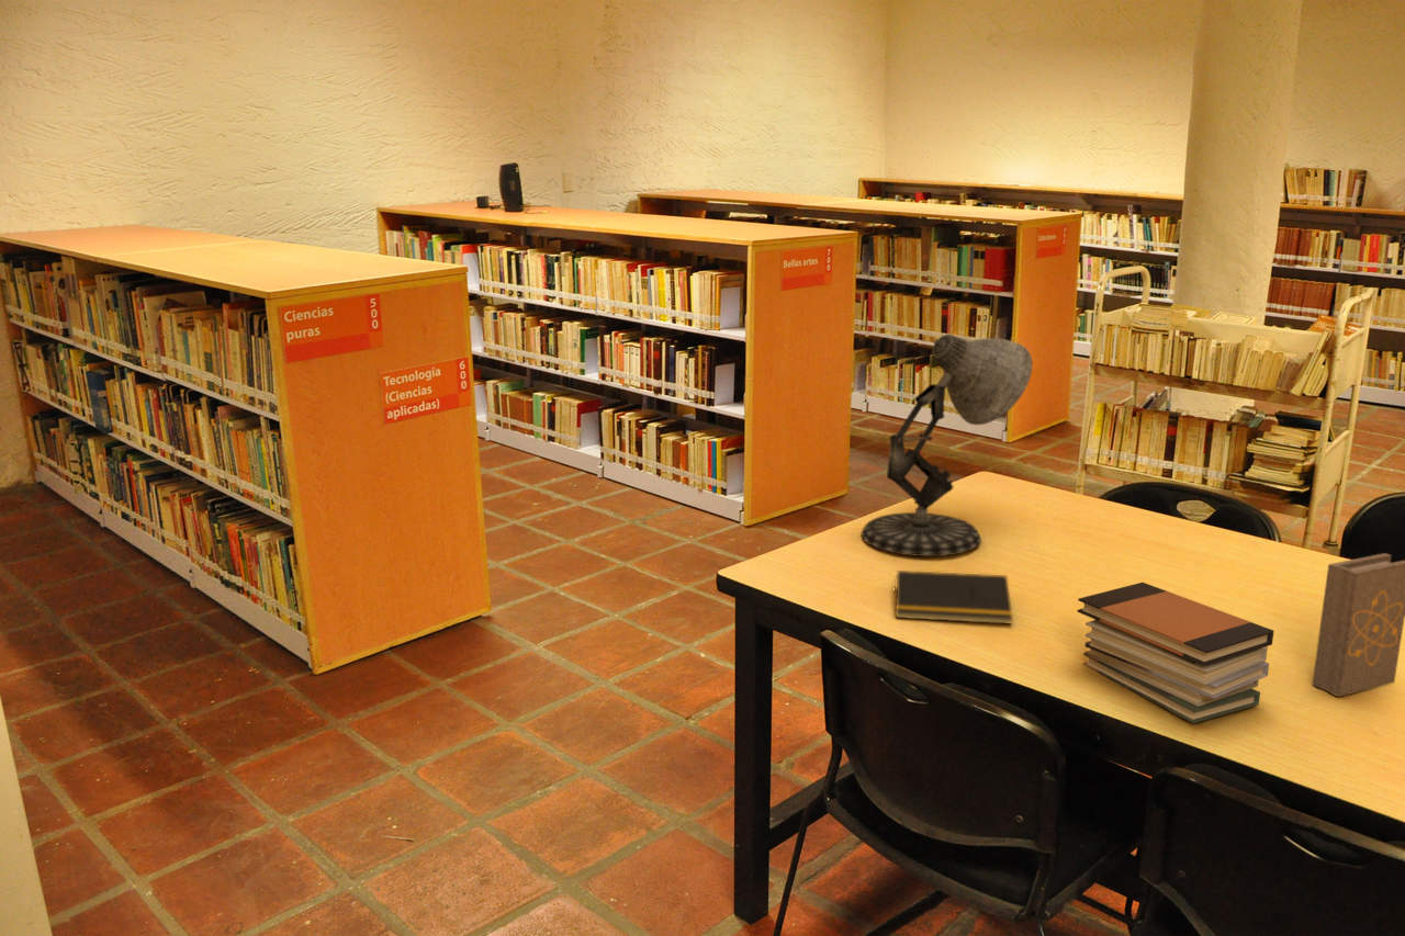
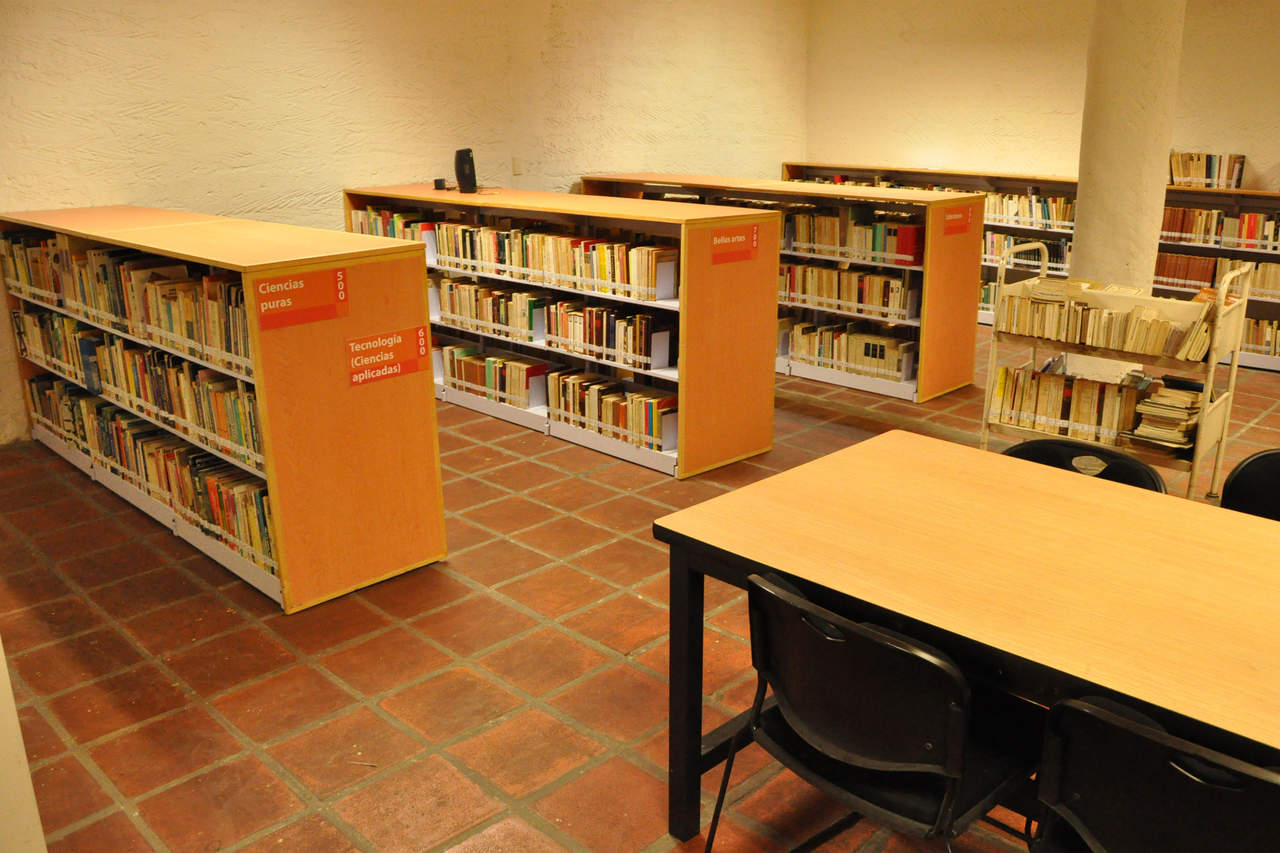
- book (1361, 623)
- desk lamp (931, 437)
- book stack (1170, 650)
- notepad (952, 596)
